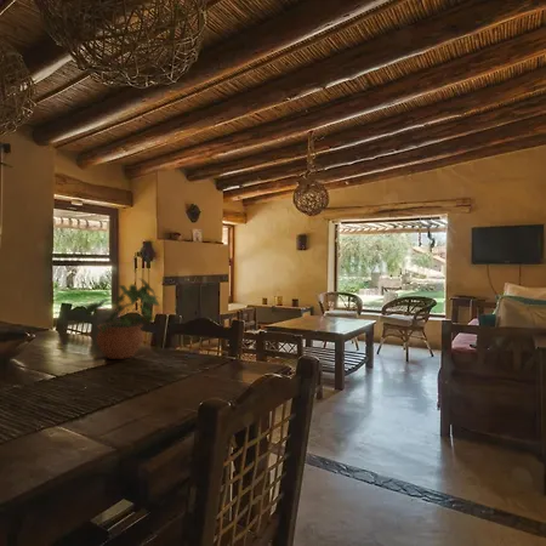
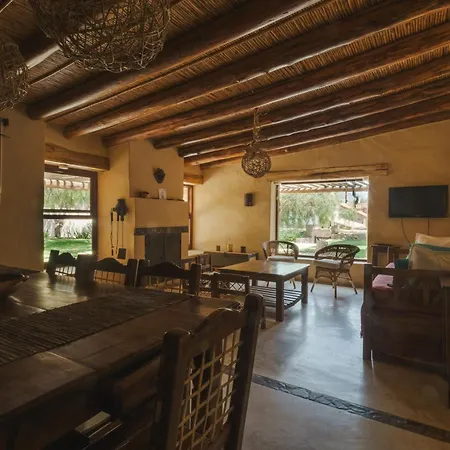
- potted plant (129, 317)
